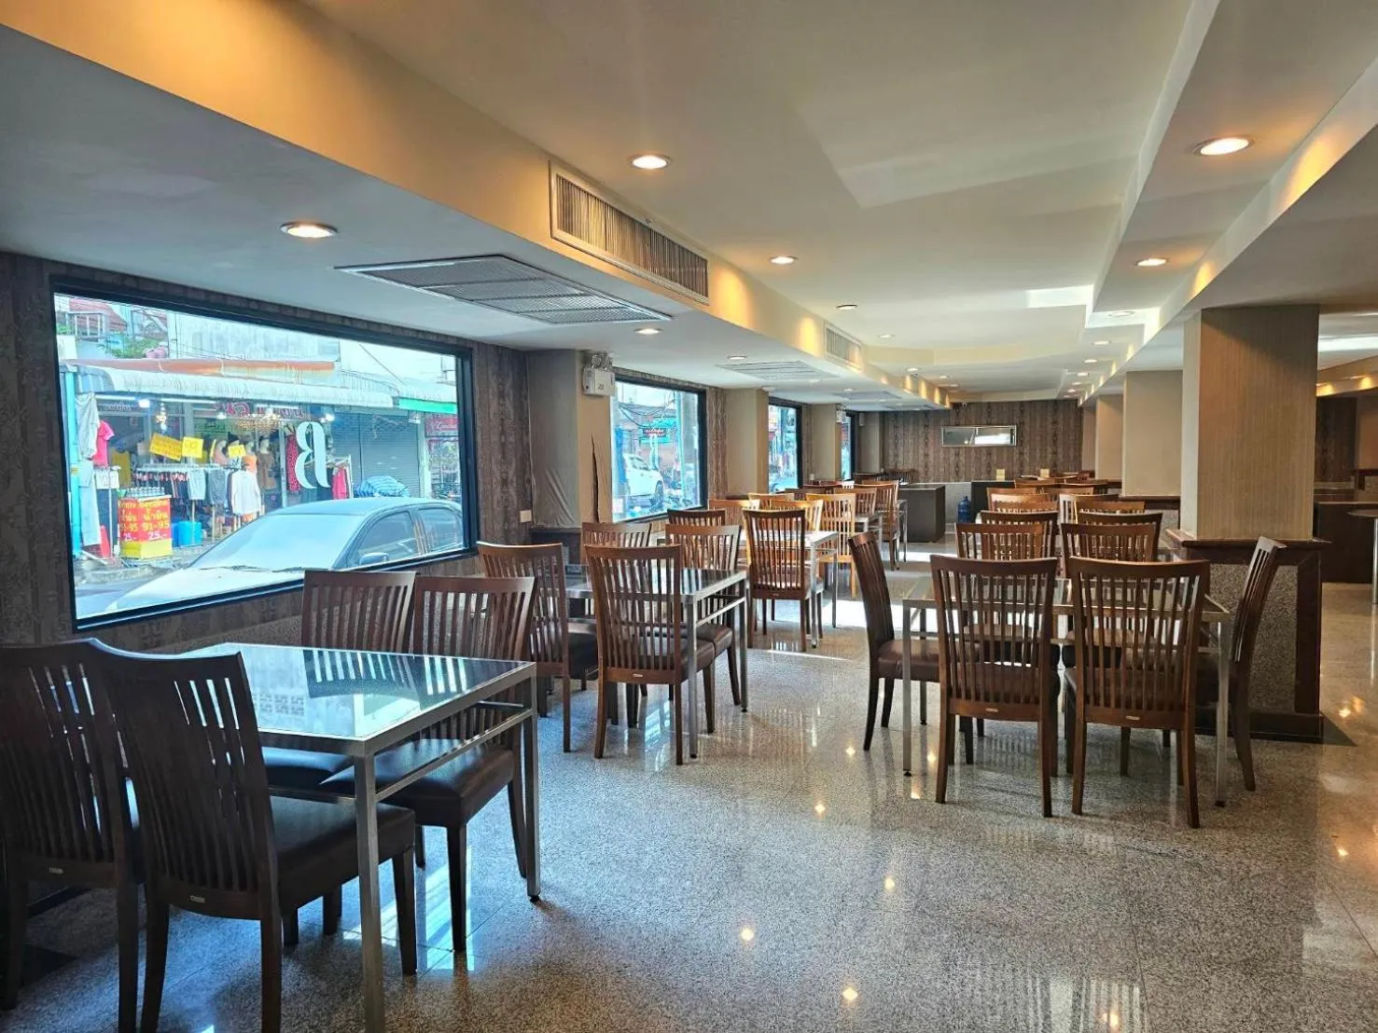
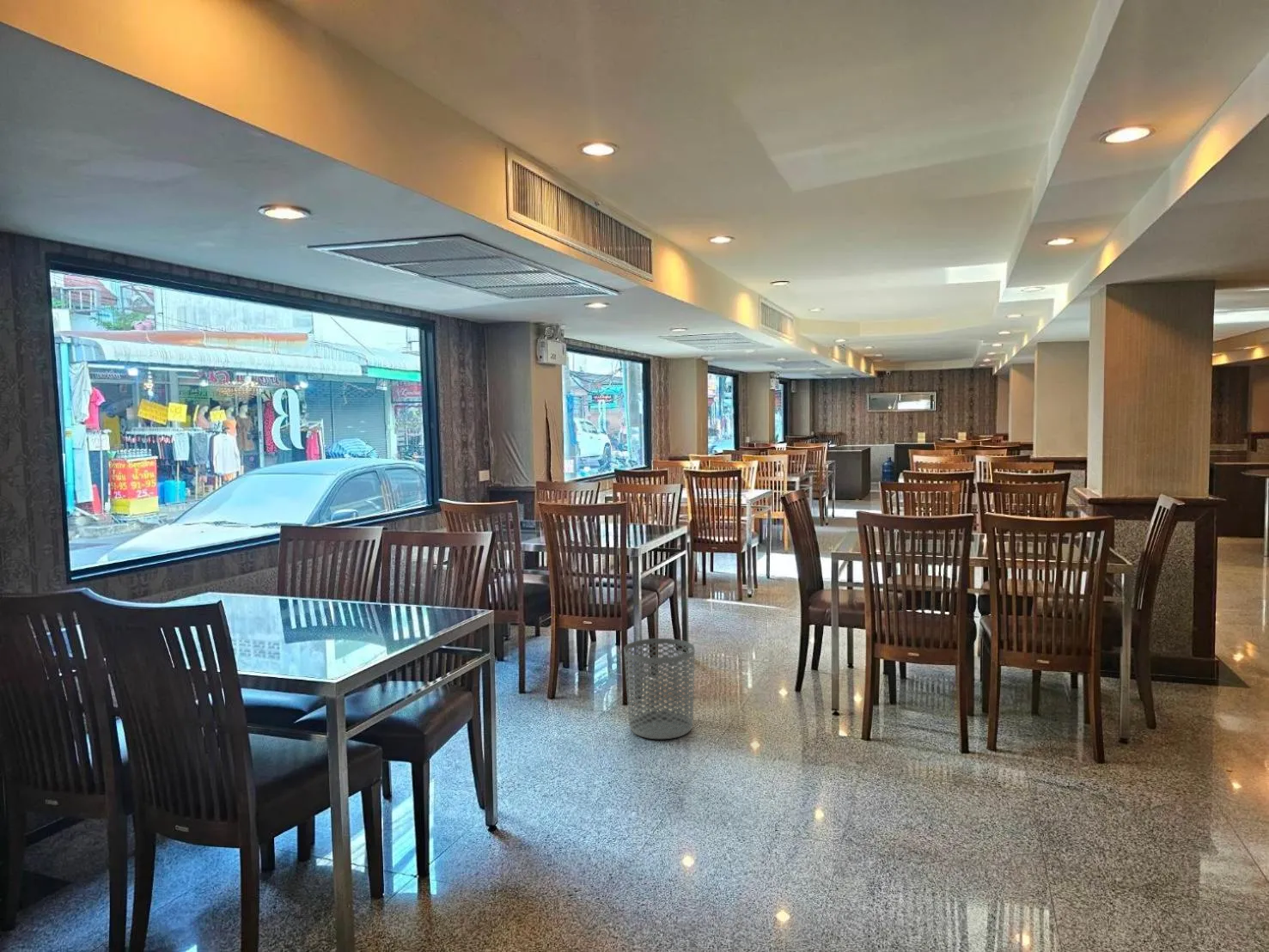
+ waste bin (659, 687)
